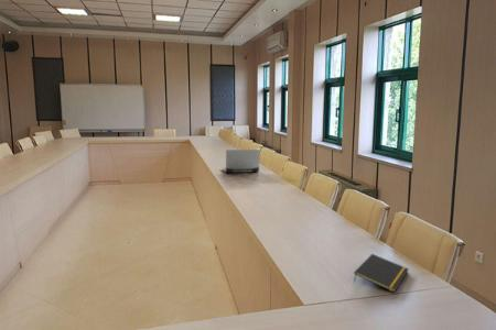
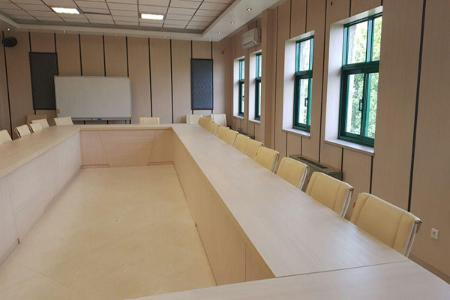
- notepad (381, 271)
- laptop computer (240, 160)
